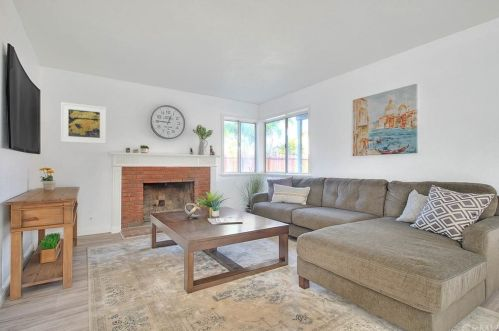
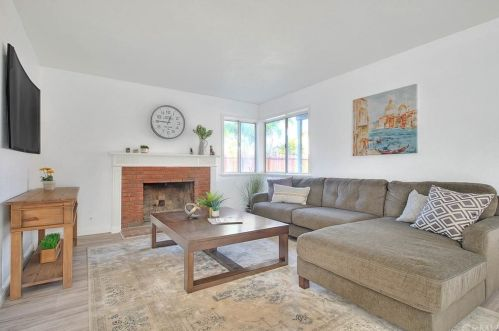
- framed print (84, 123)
